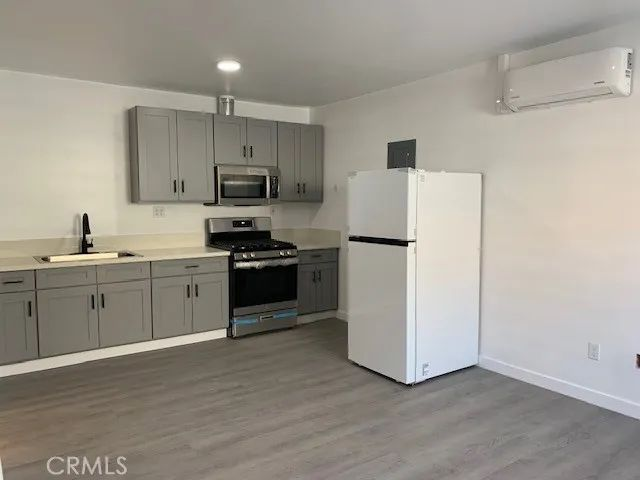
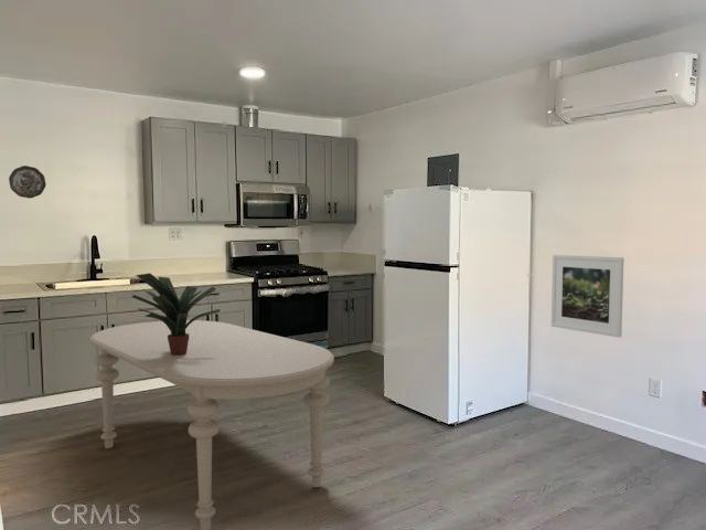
+ decorative plate (26, 181)
+ dining table (203, 403)
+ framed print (585, 294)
+ potted plant (172, 311)
